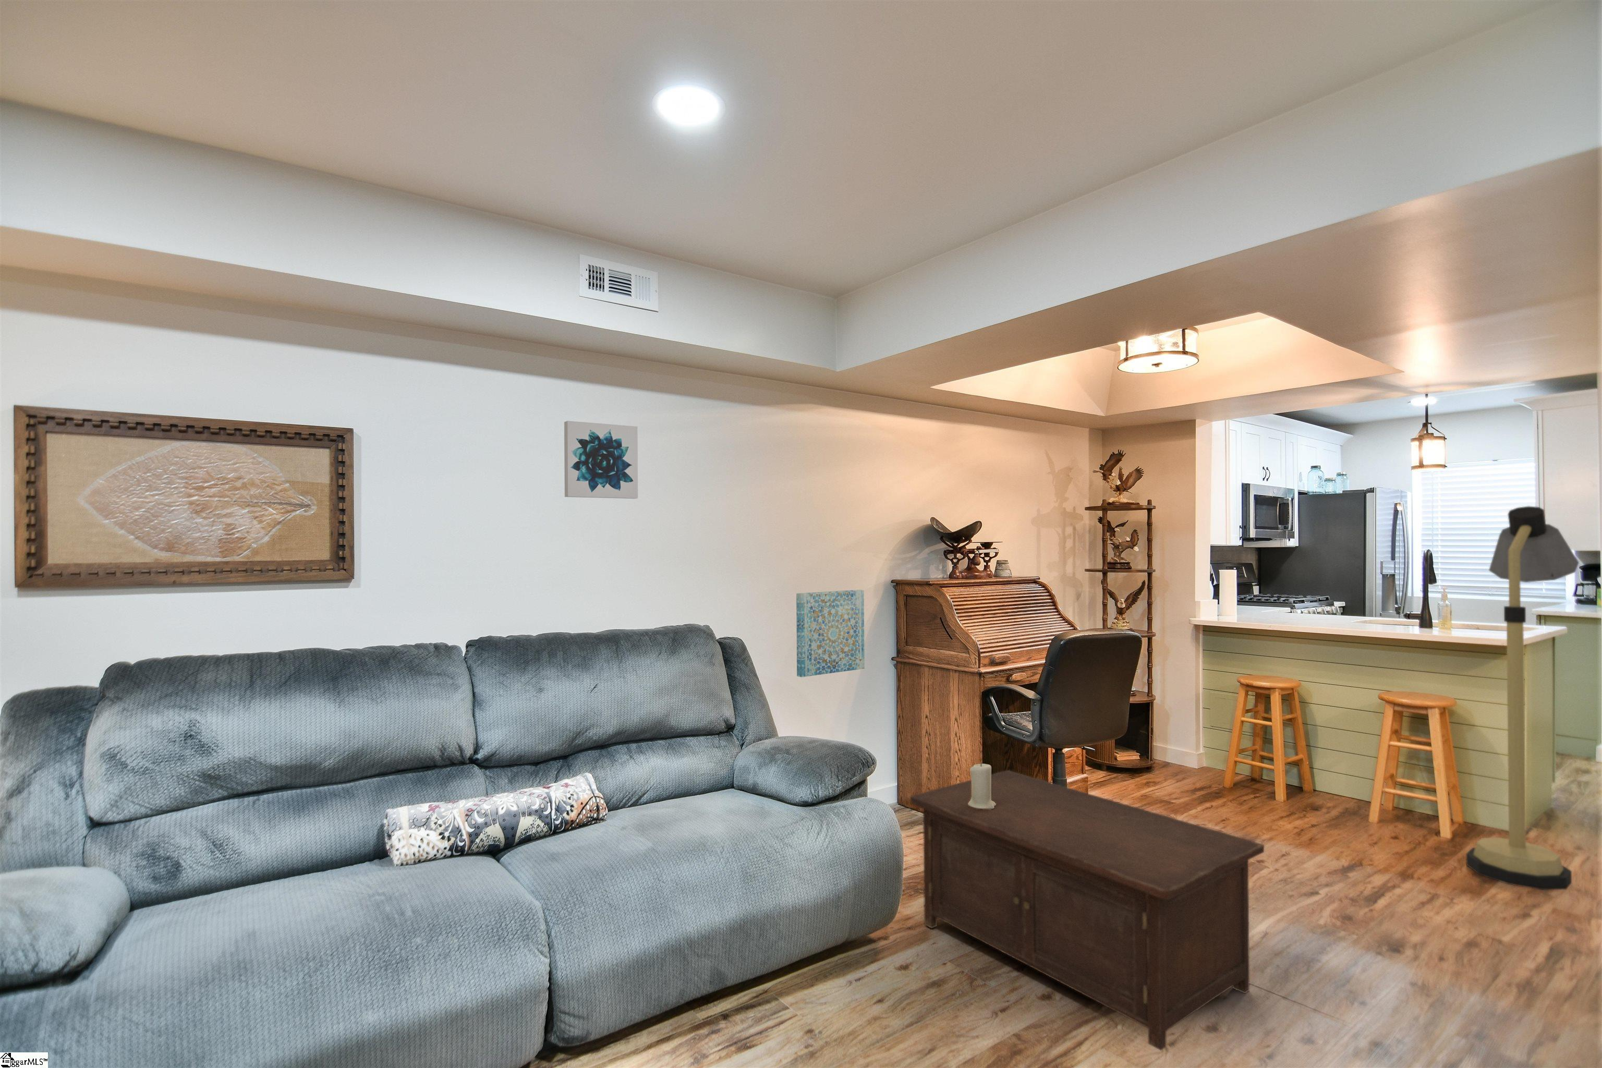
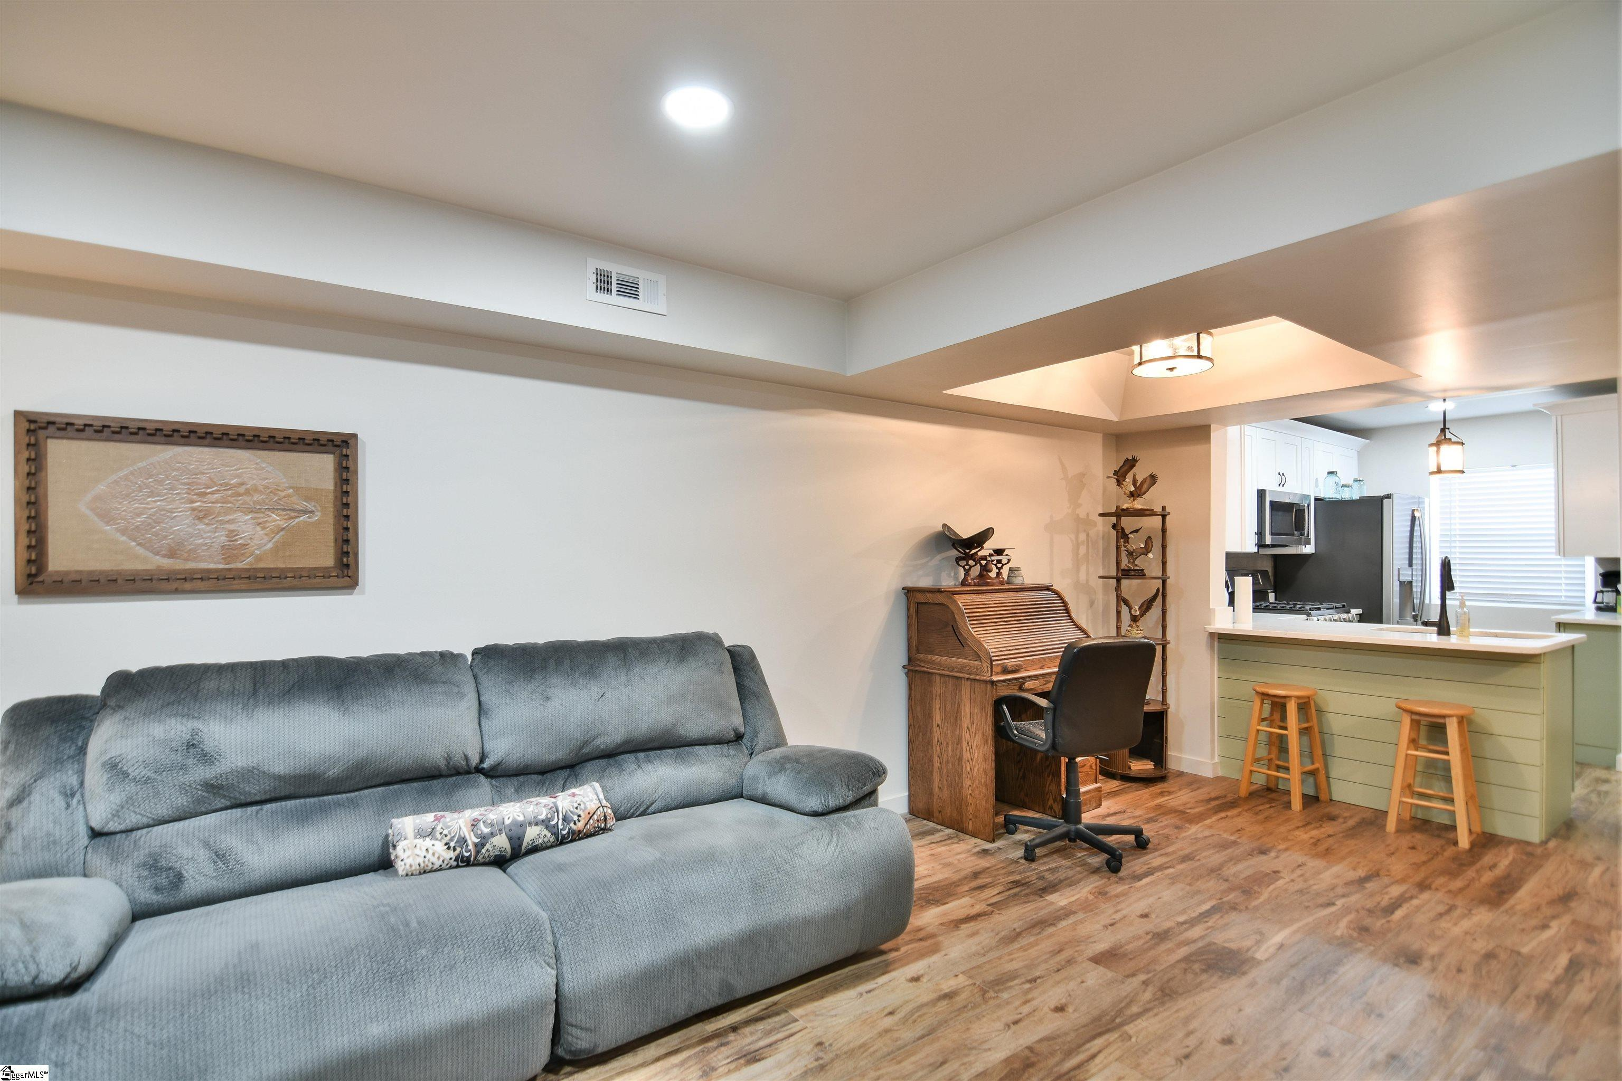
- wall art (831, 632)
- candle (981, 783)
- floor lamp (1523, 684)
- cabinet (1072, 887)
- wall art (602, 460)
